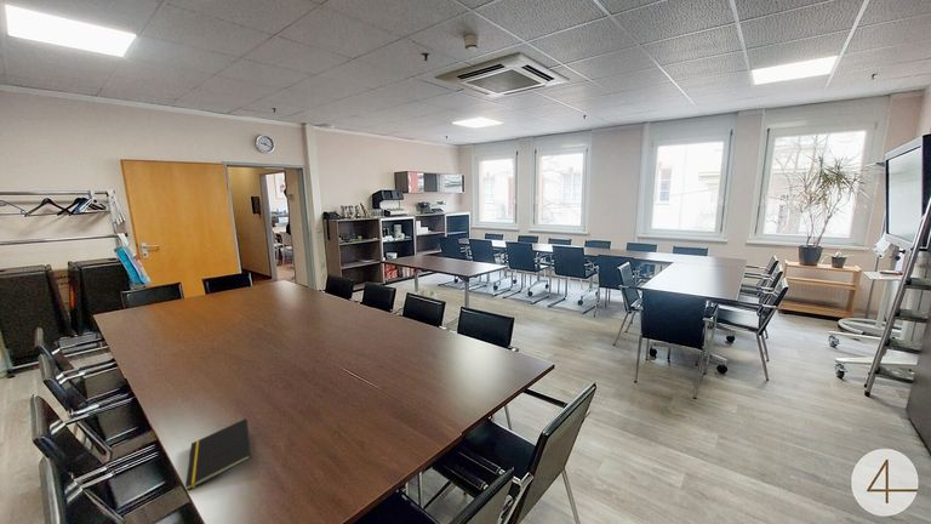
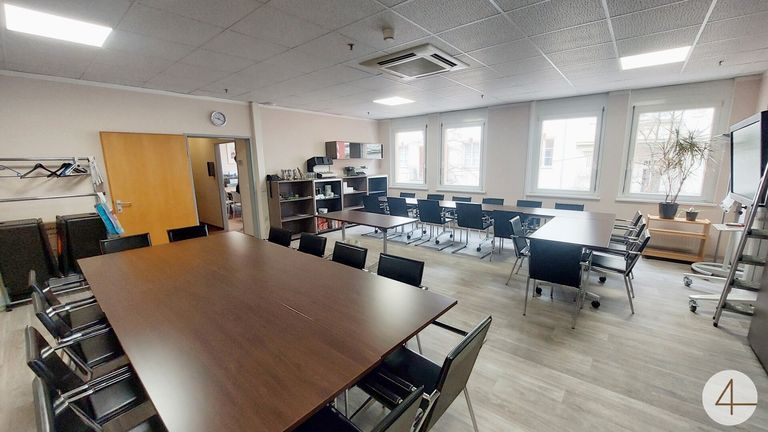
- notepad (219, 450)
